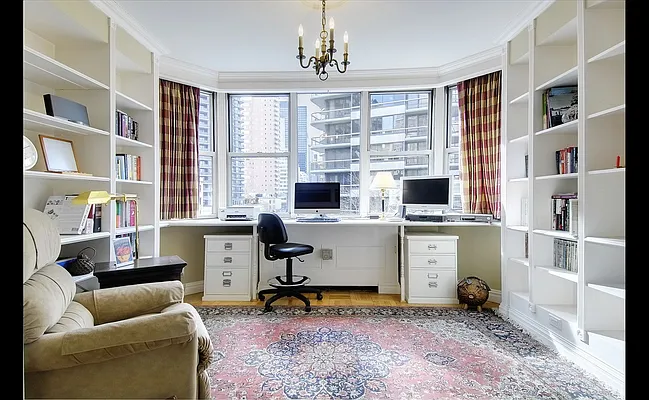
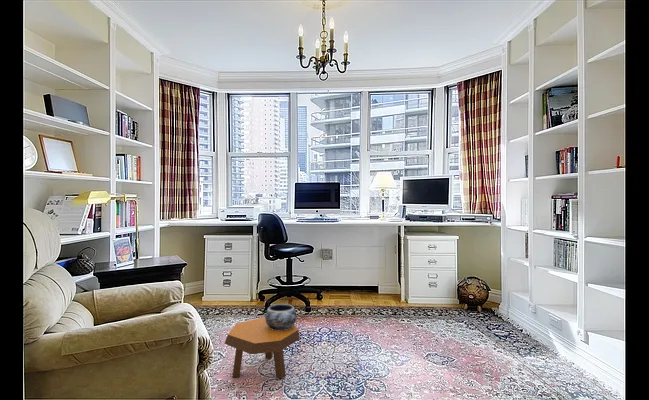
+ decorative bowl (281, 316)
+ footstool (263, 350)
